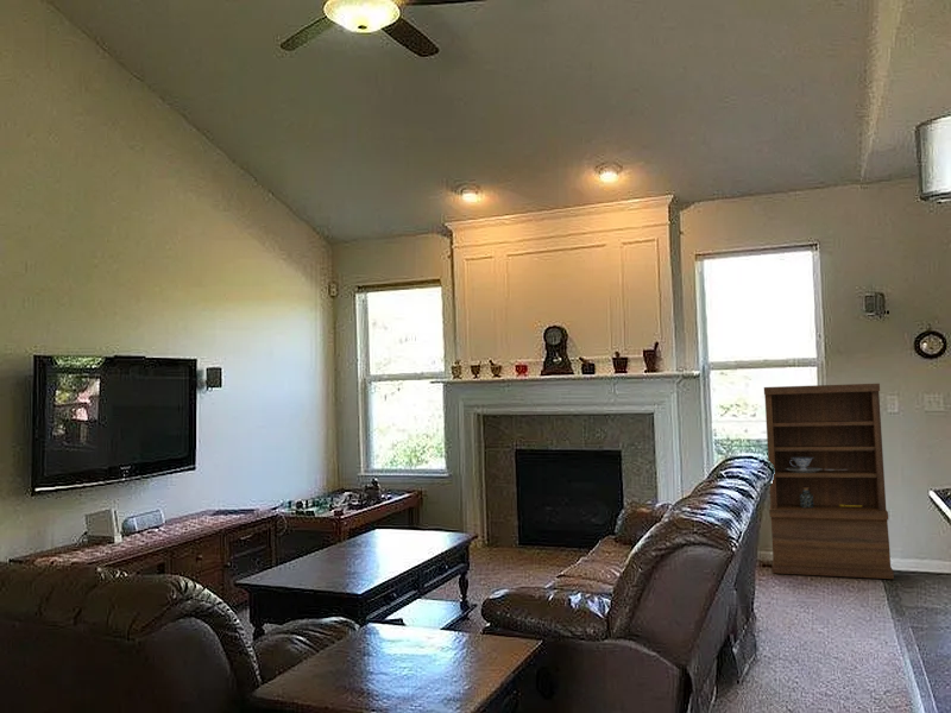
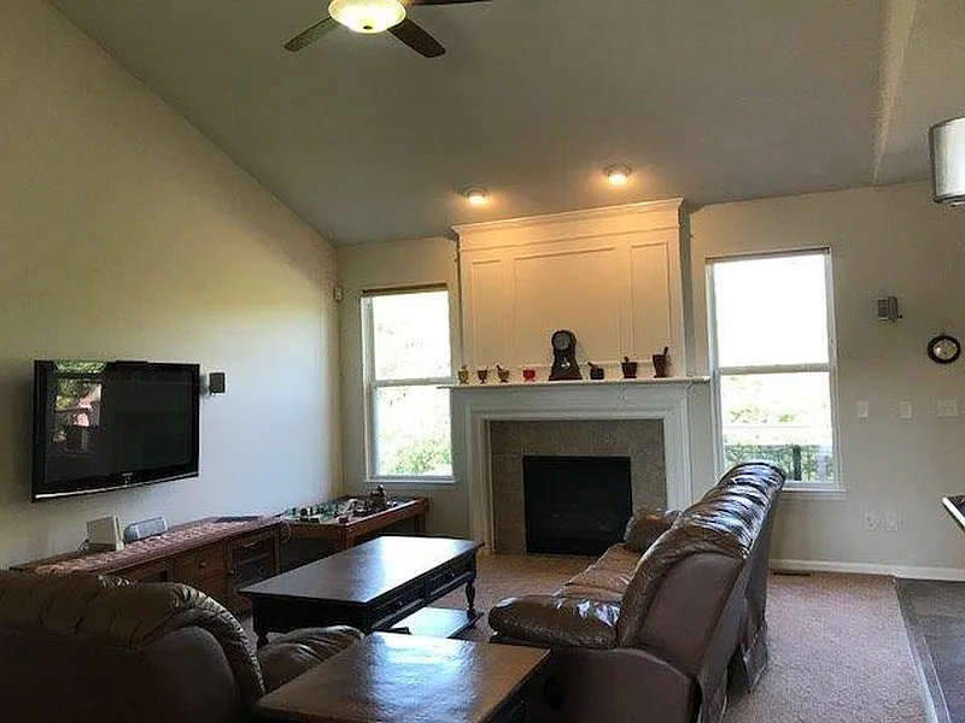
- bookshelf (825, 477)
